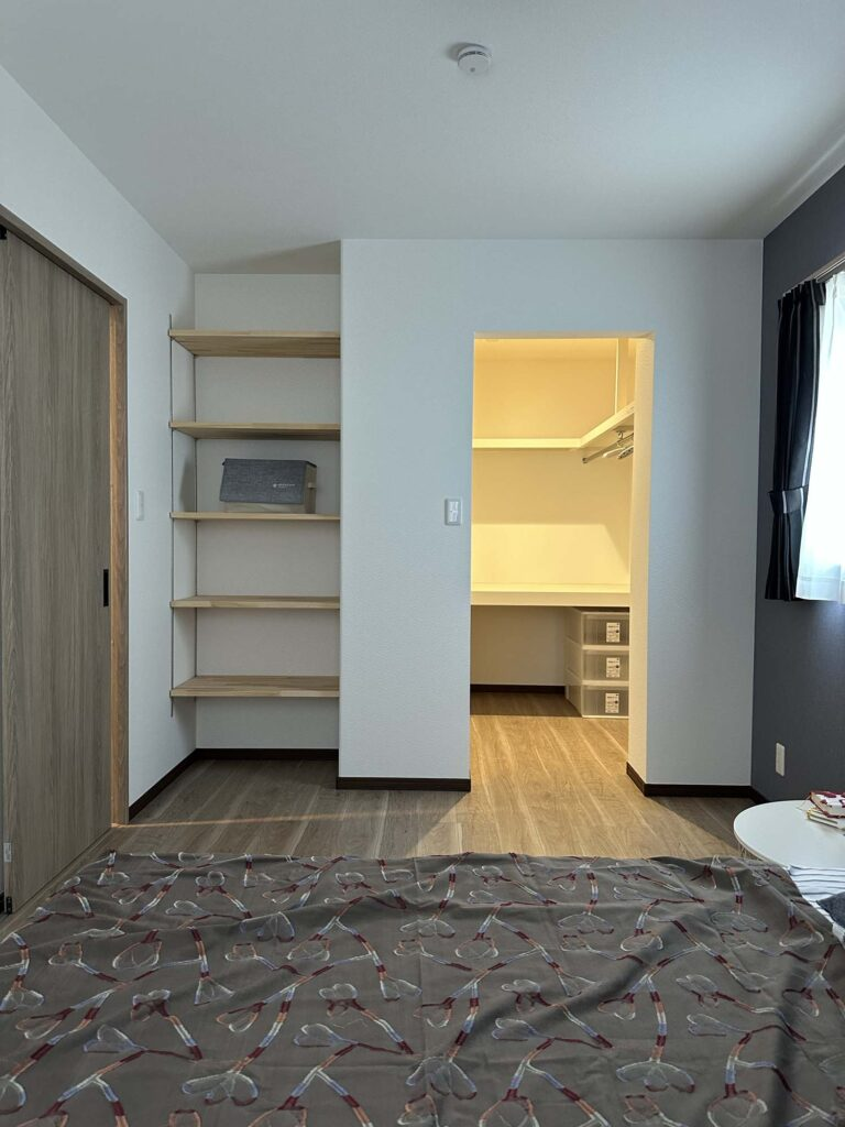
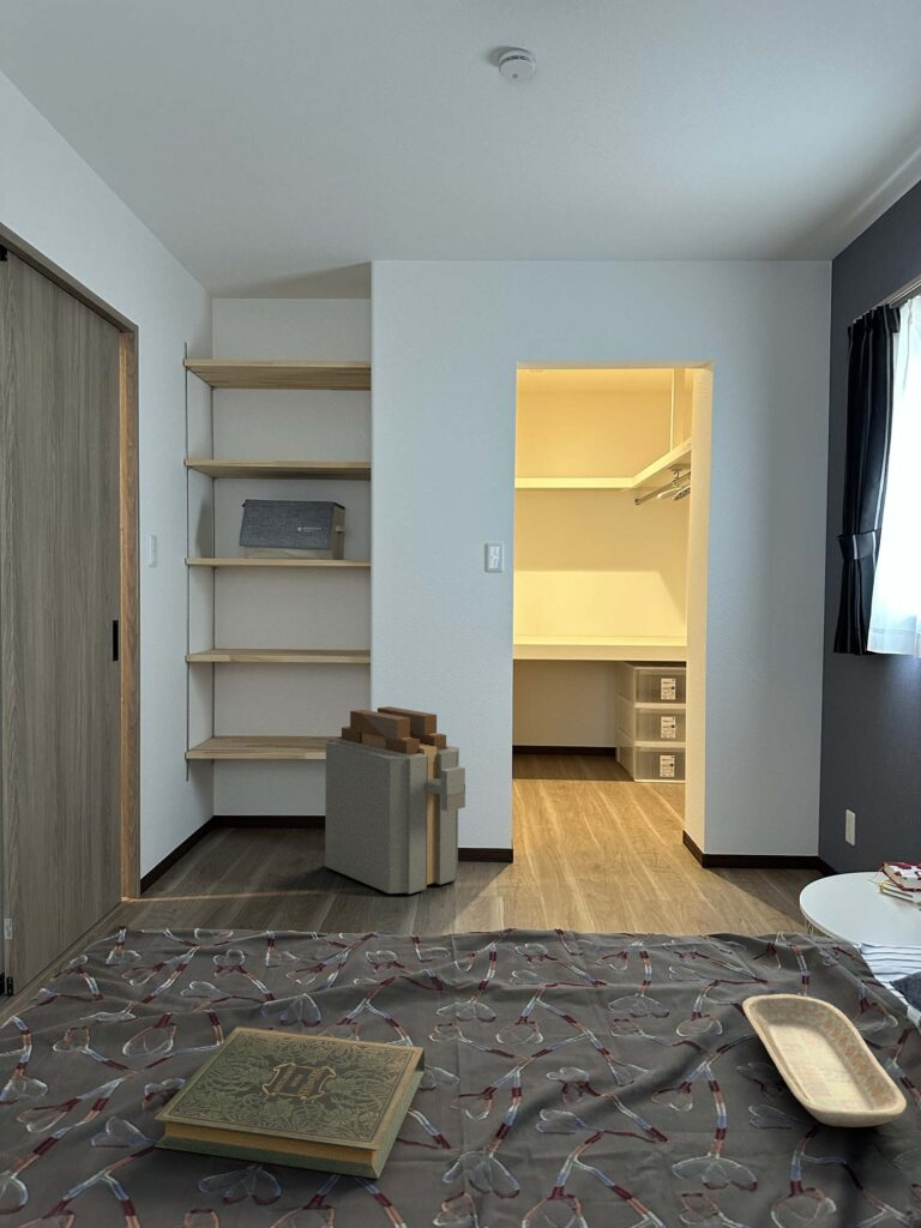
+ tray (814, 1057)
+ book (299, 1092)
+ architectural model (395, 794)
